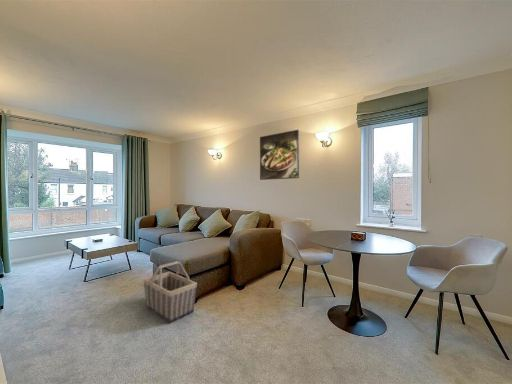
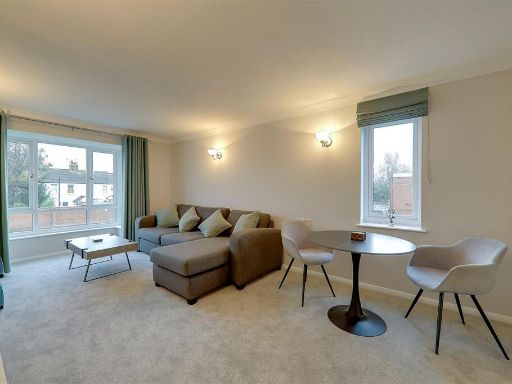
- basket (169, 286)
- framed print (278, 156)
